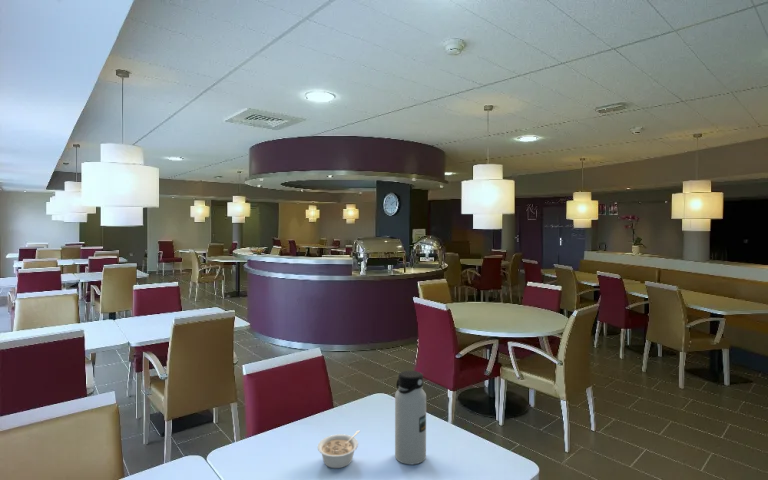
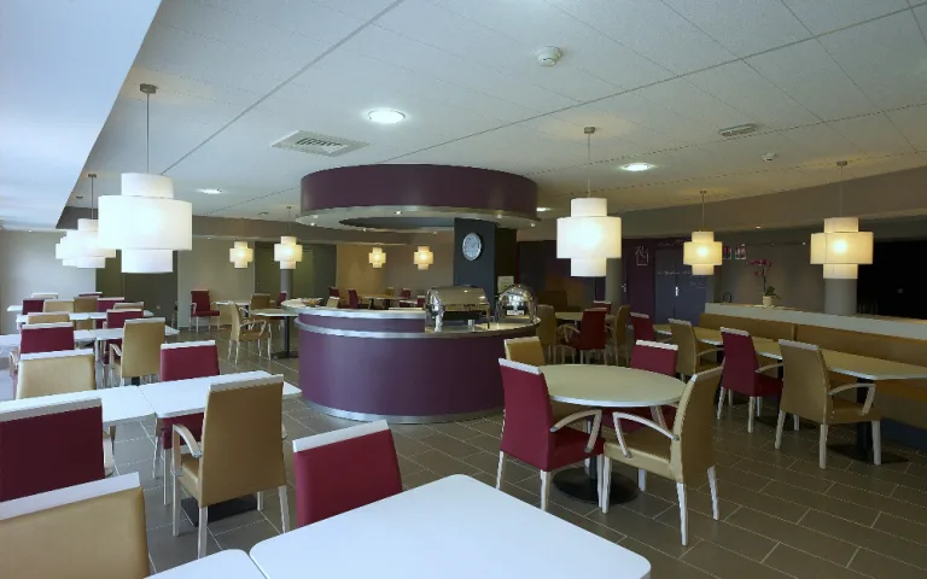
- legume (338, 449)
- water bottle (410, 415)
